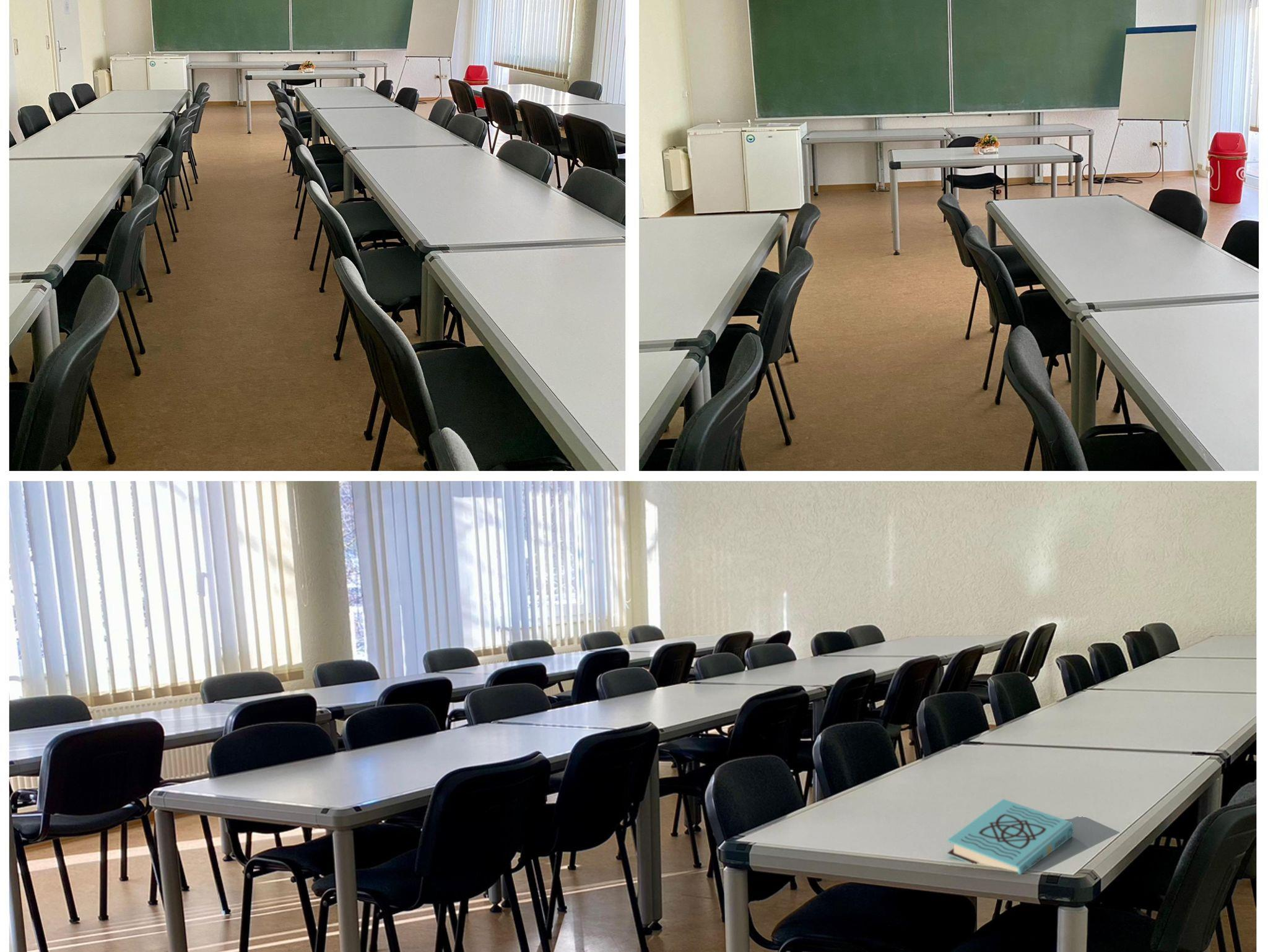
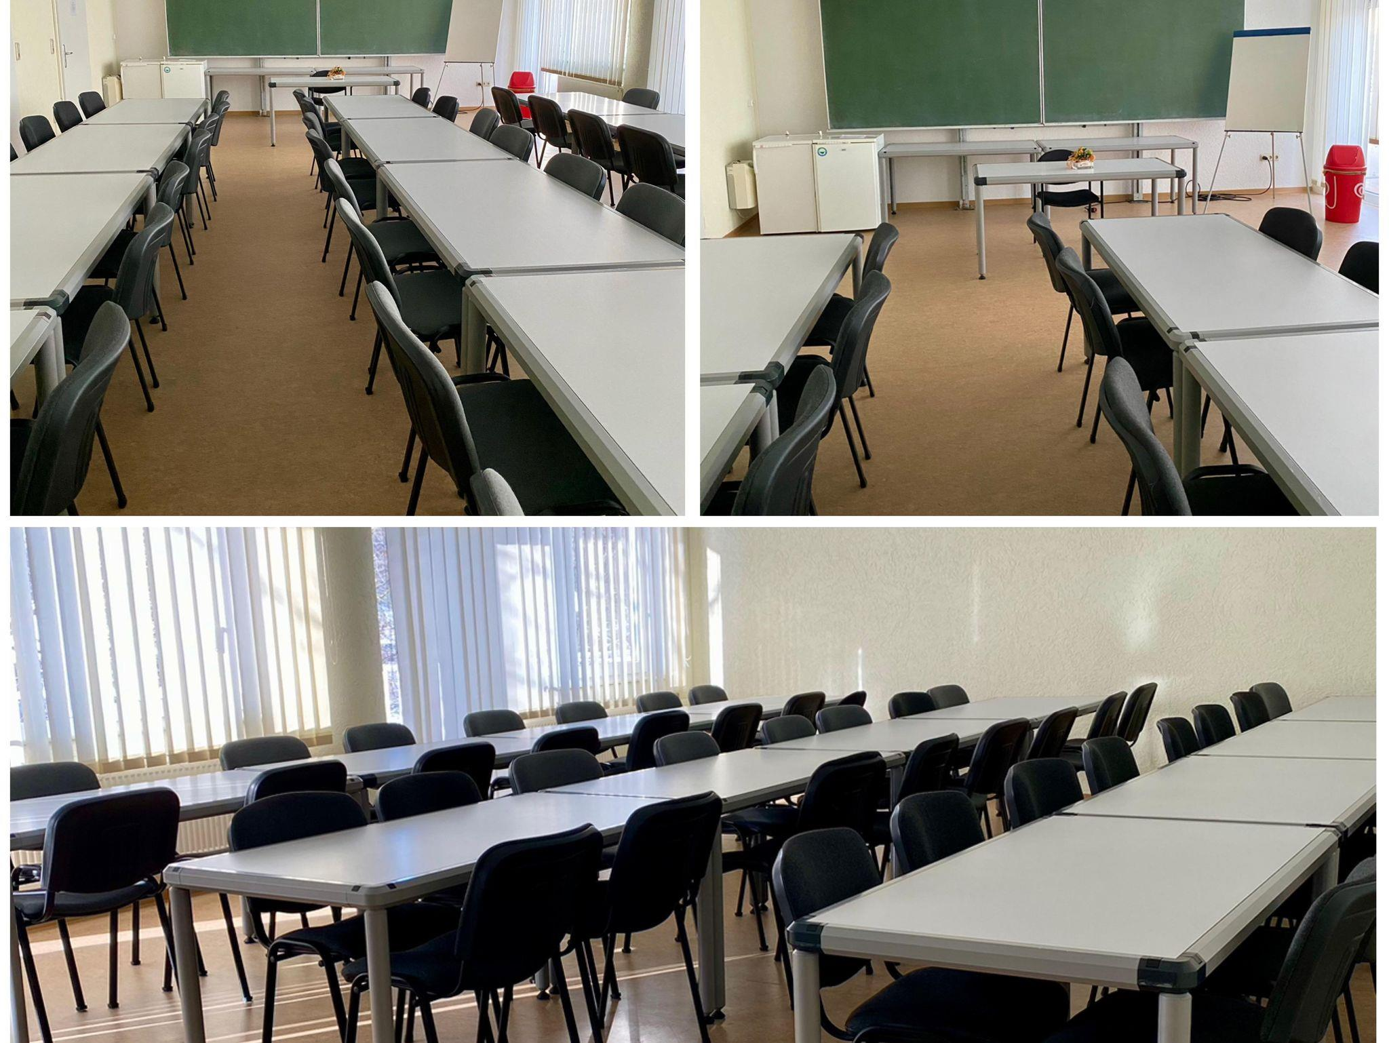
- book (1011, 838)
